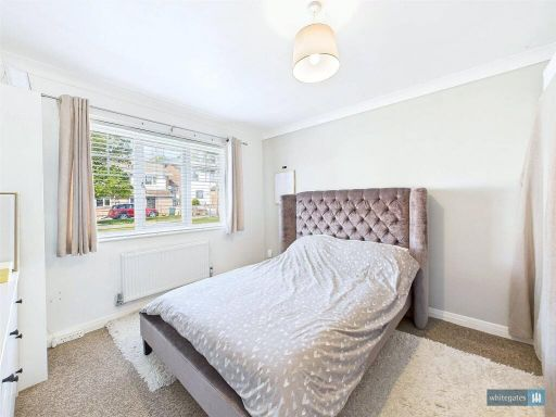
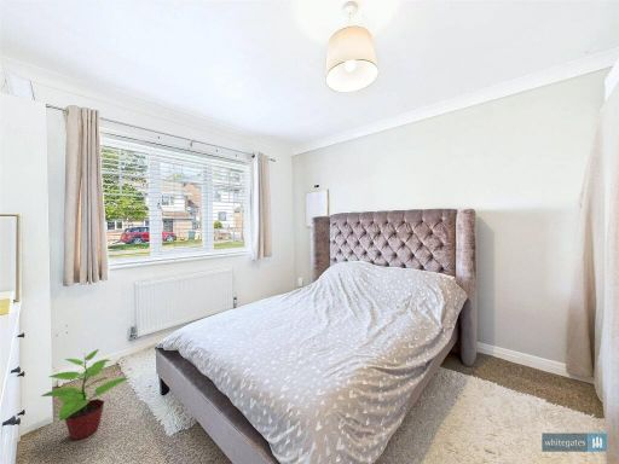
+ potted plant (85, 392)
